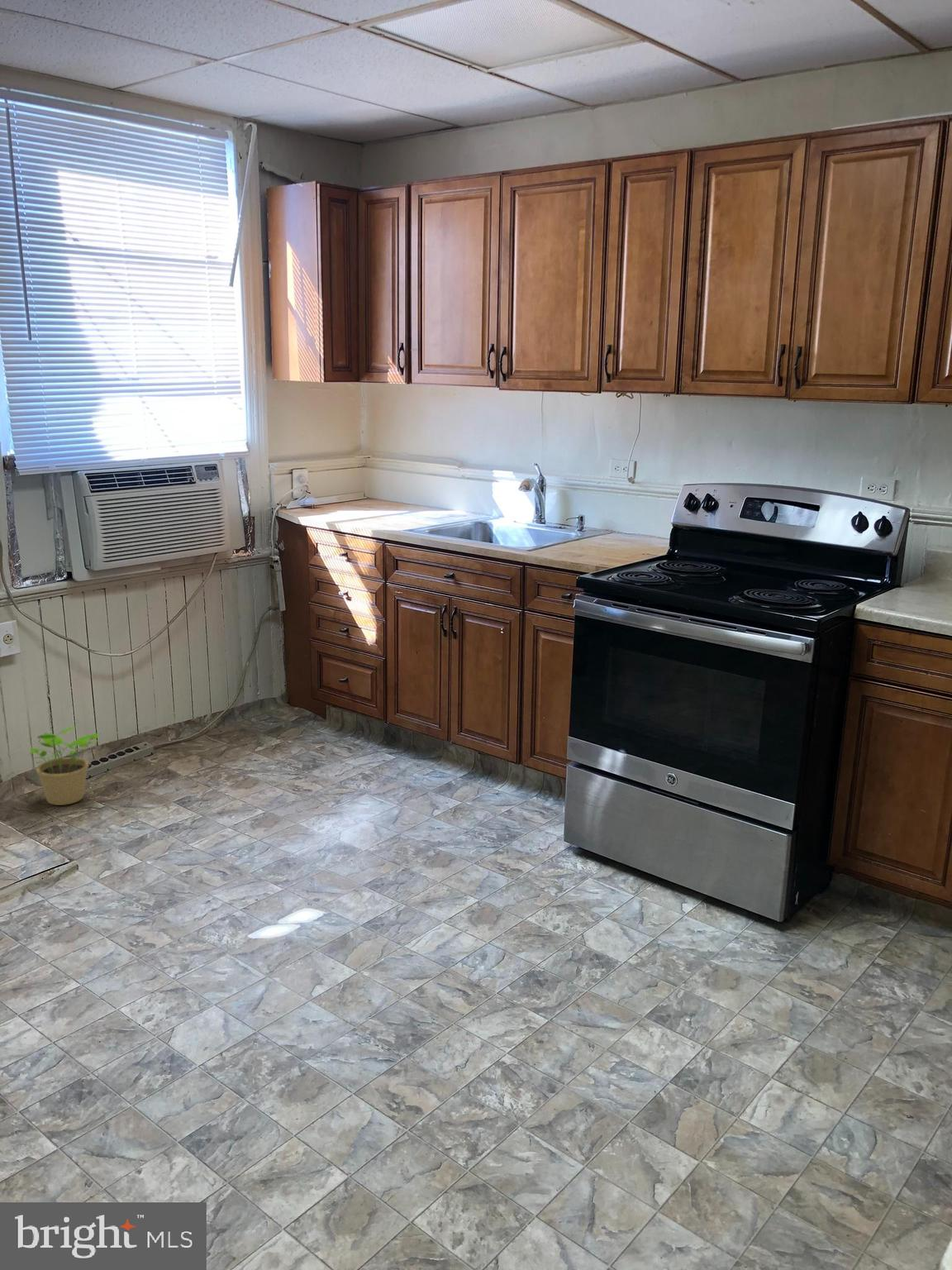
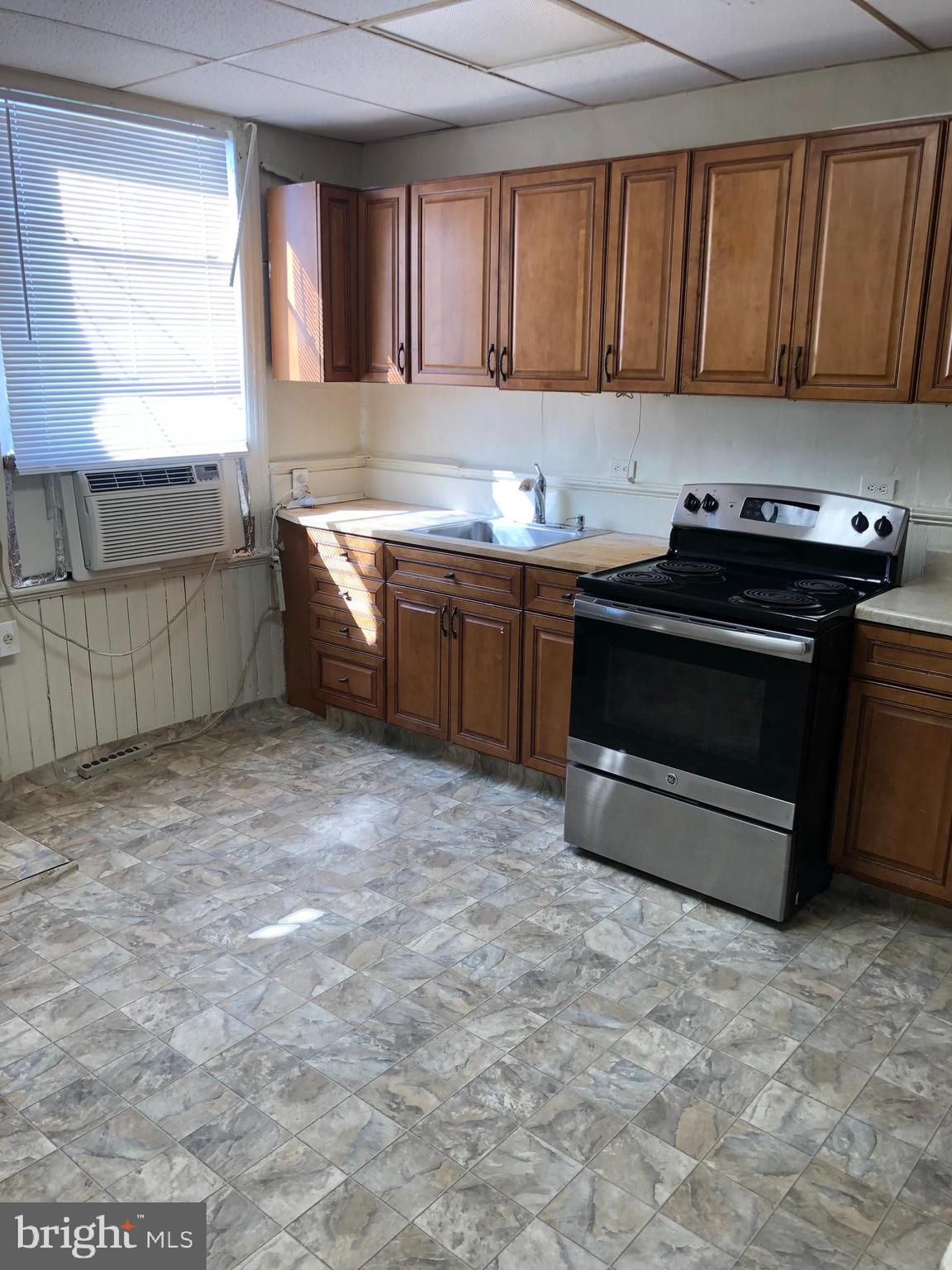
- potted plant (57, 760)
